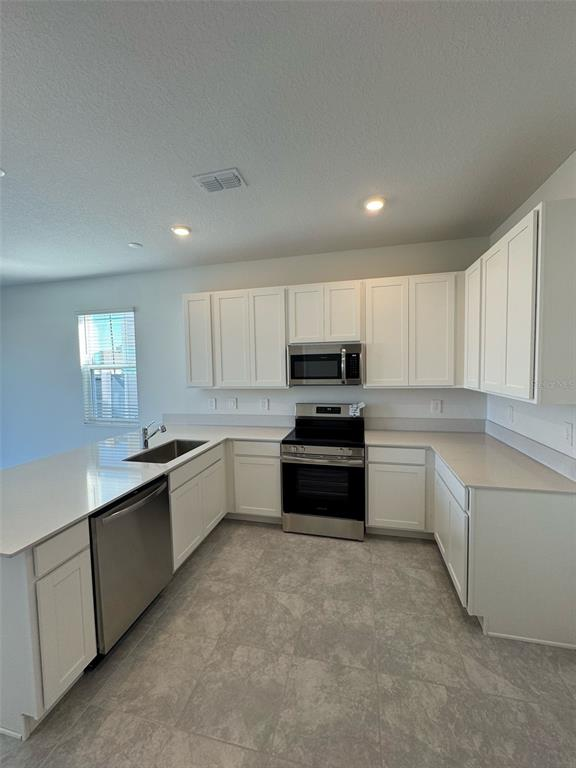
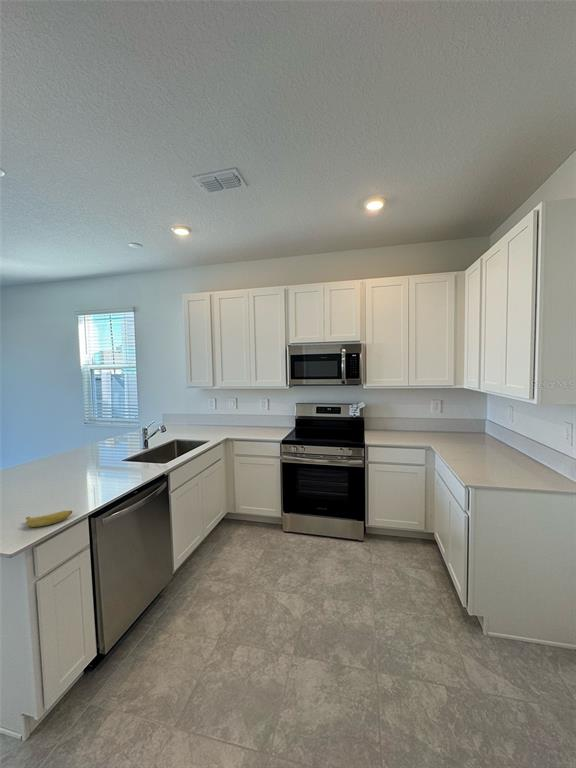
+ banana (49, 517)
